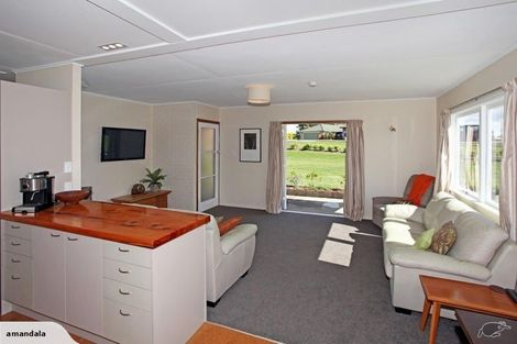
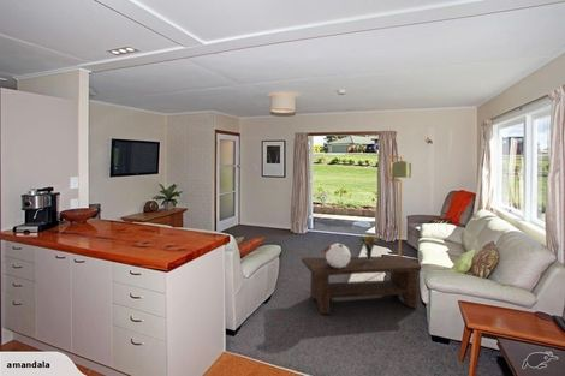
+ floor lamp (399, 209)
+ coffee table (361, 281)
+ bouquet (368, 247)
+ decorative sphere (337, 255)
